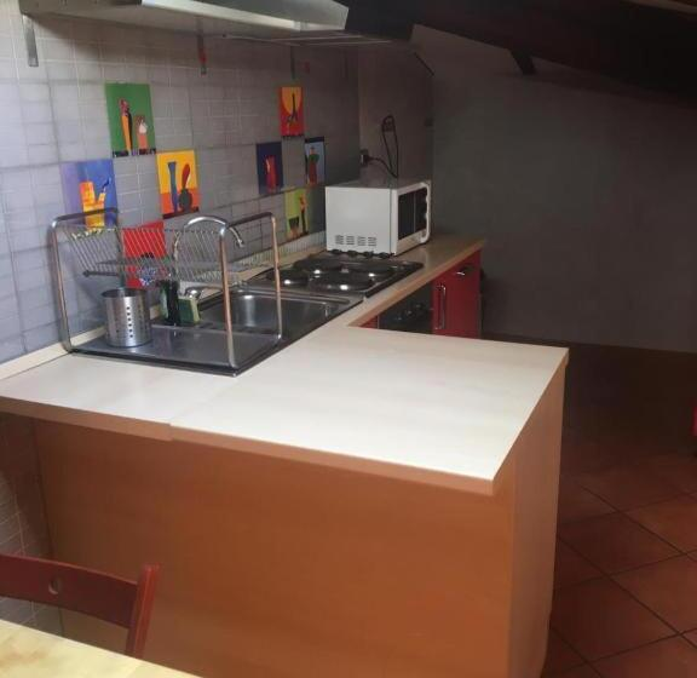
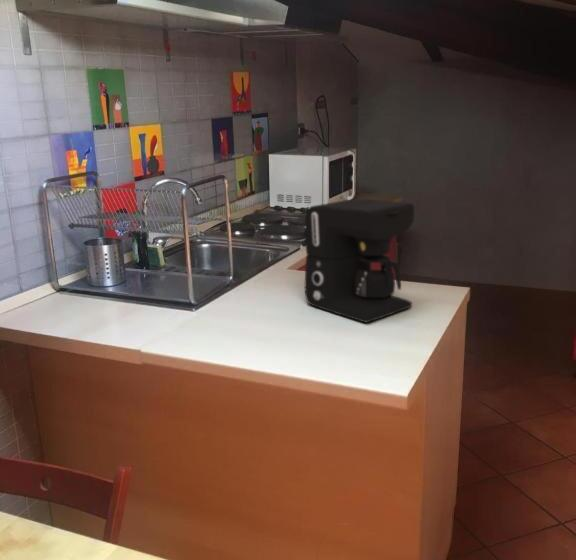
+ coffee maker (360, 256)
